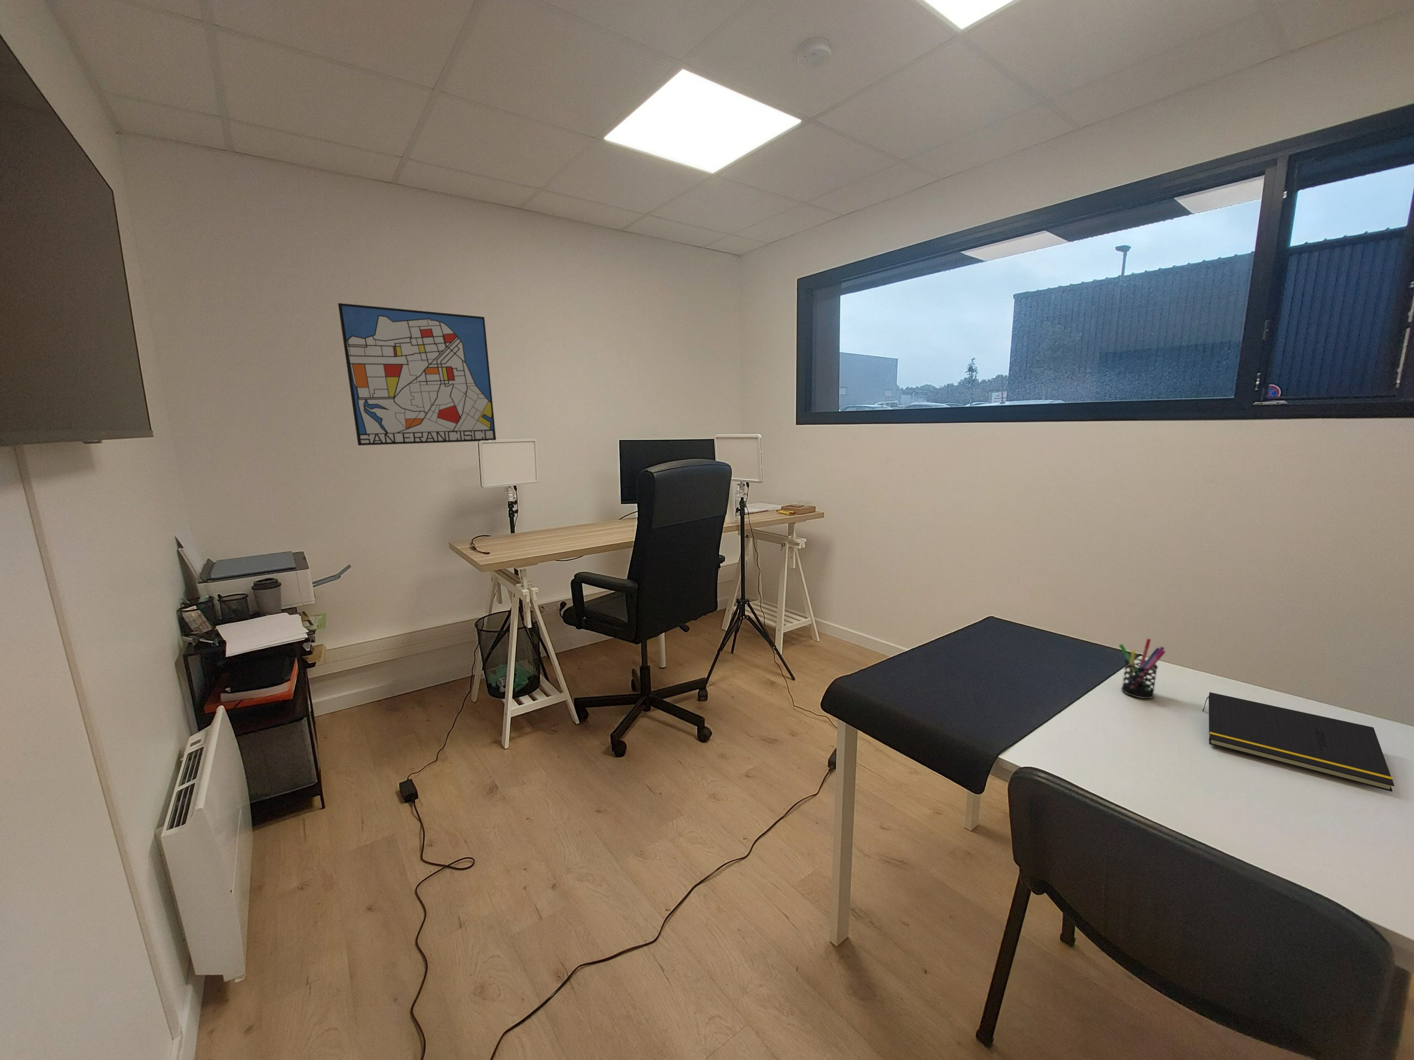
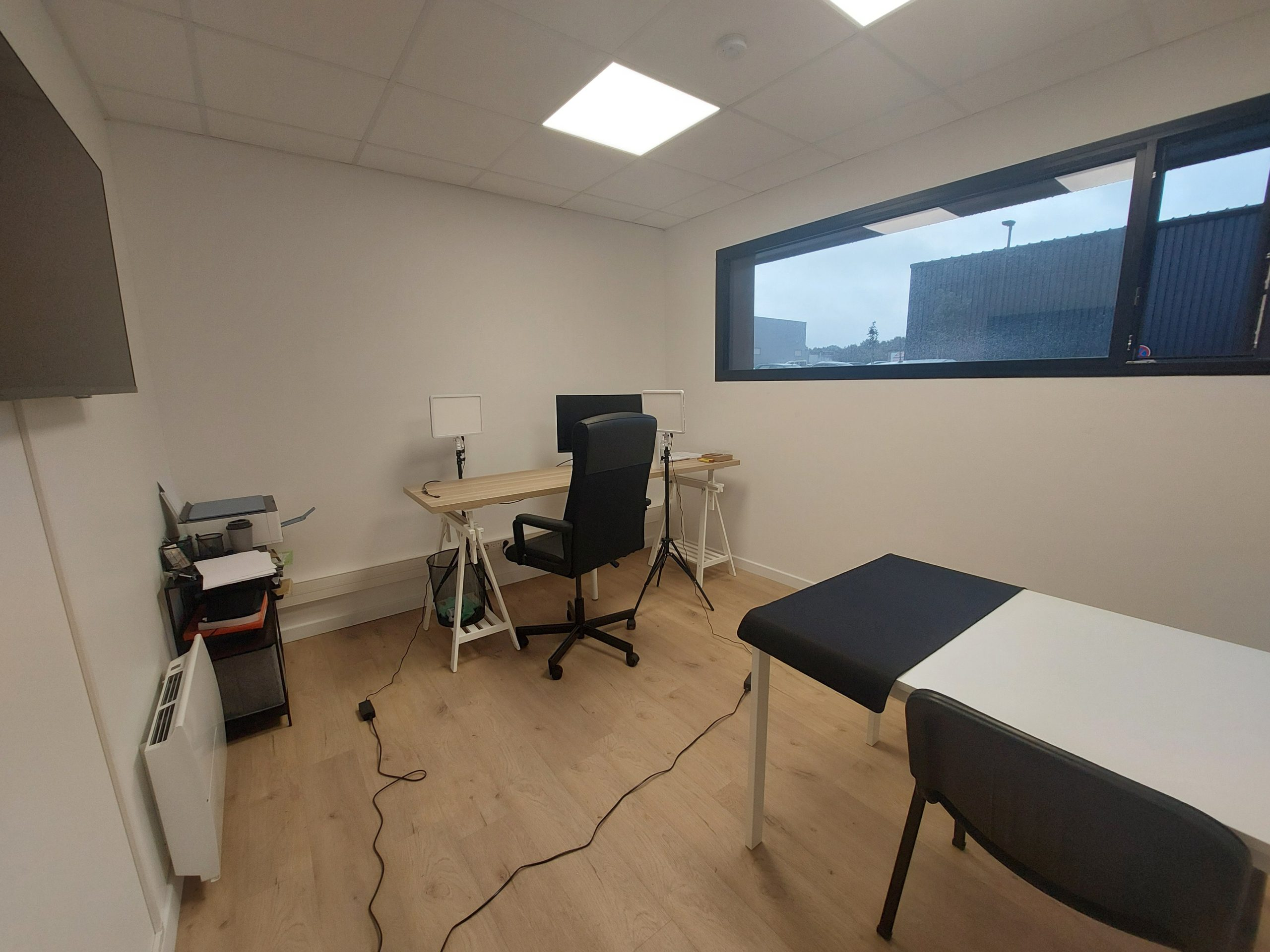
- notepad (1289, 735)
- wall art (424, 379)
- pen holder (1137, 665)
